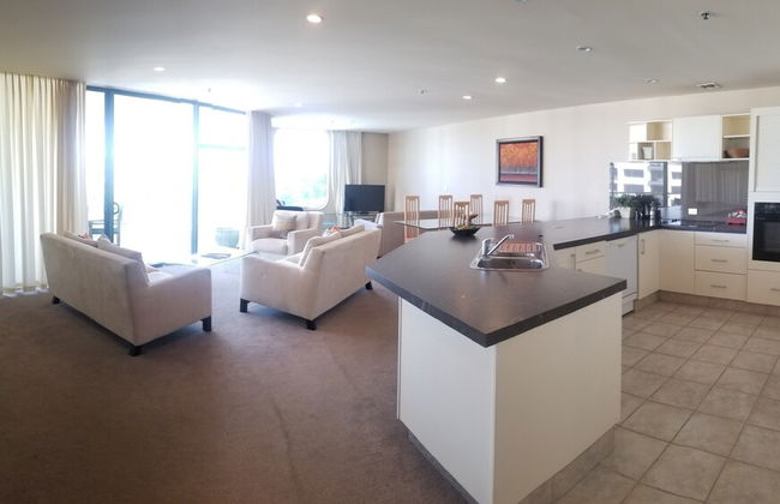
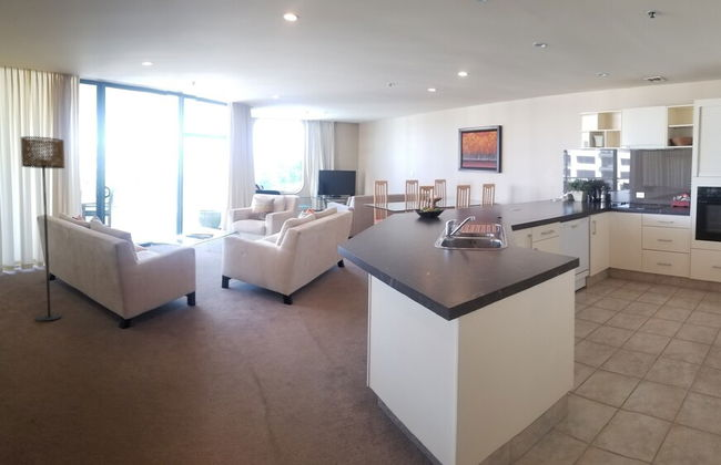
+ floor lamp (45, 229)
